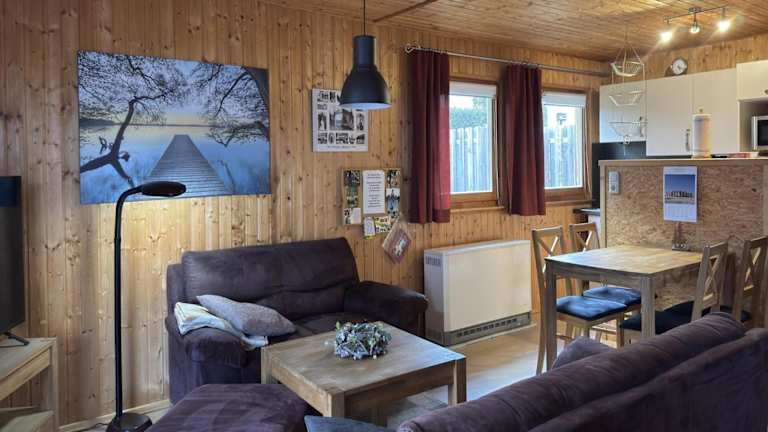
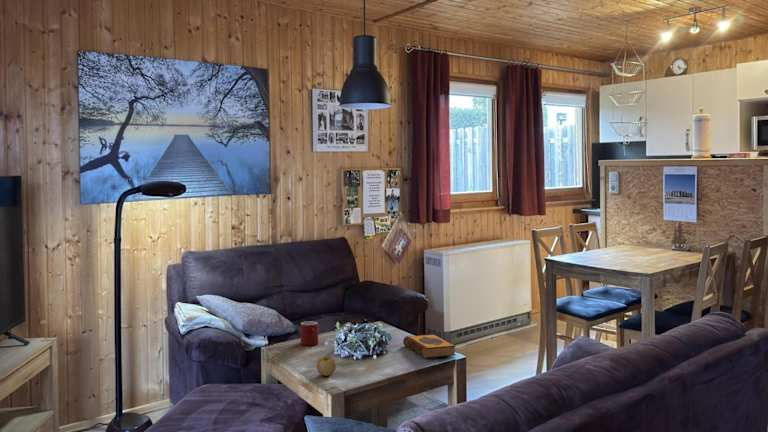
+ mug (310, 333)
+ apple (326, 365)
+ hardback book (428, 345)
